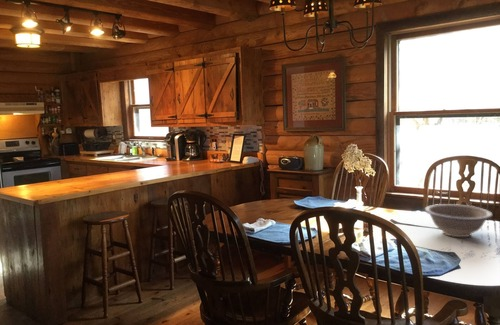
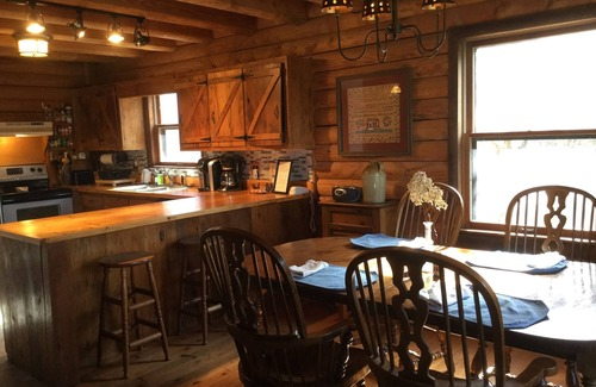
- bowl (457, 222)
